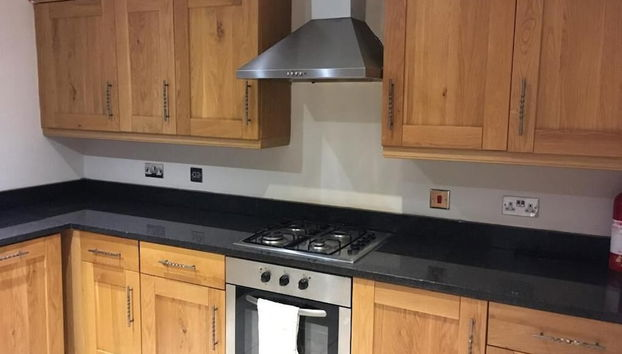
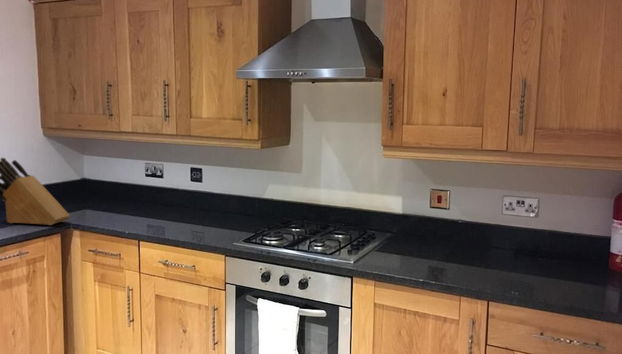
+ knife block (28, 190)
